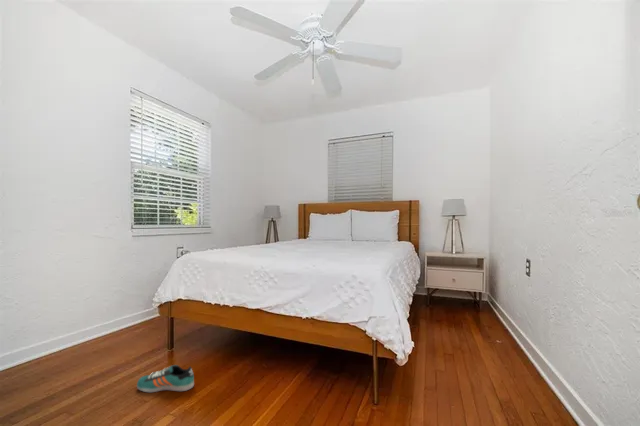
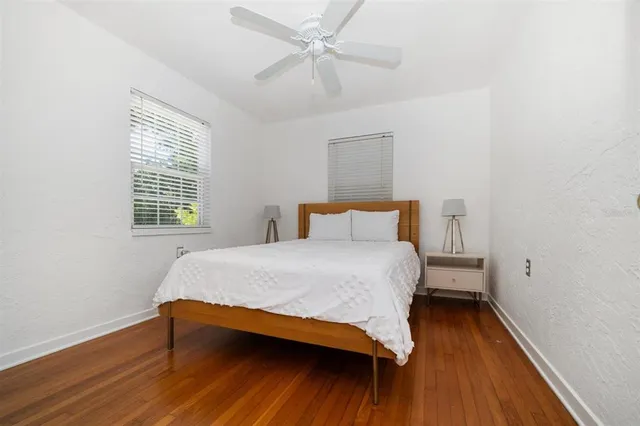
- sneaker (166, 375)
